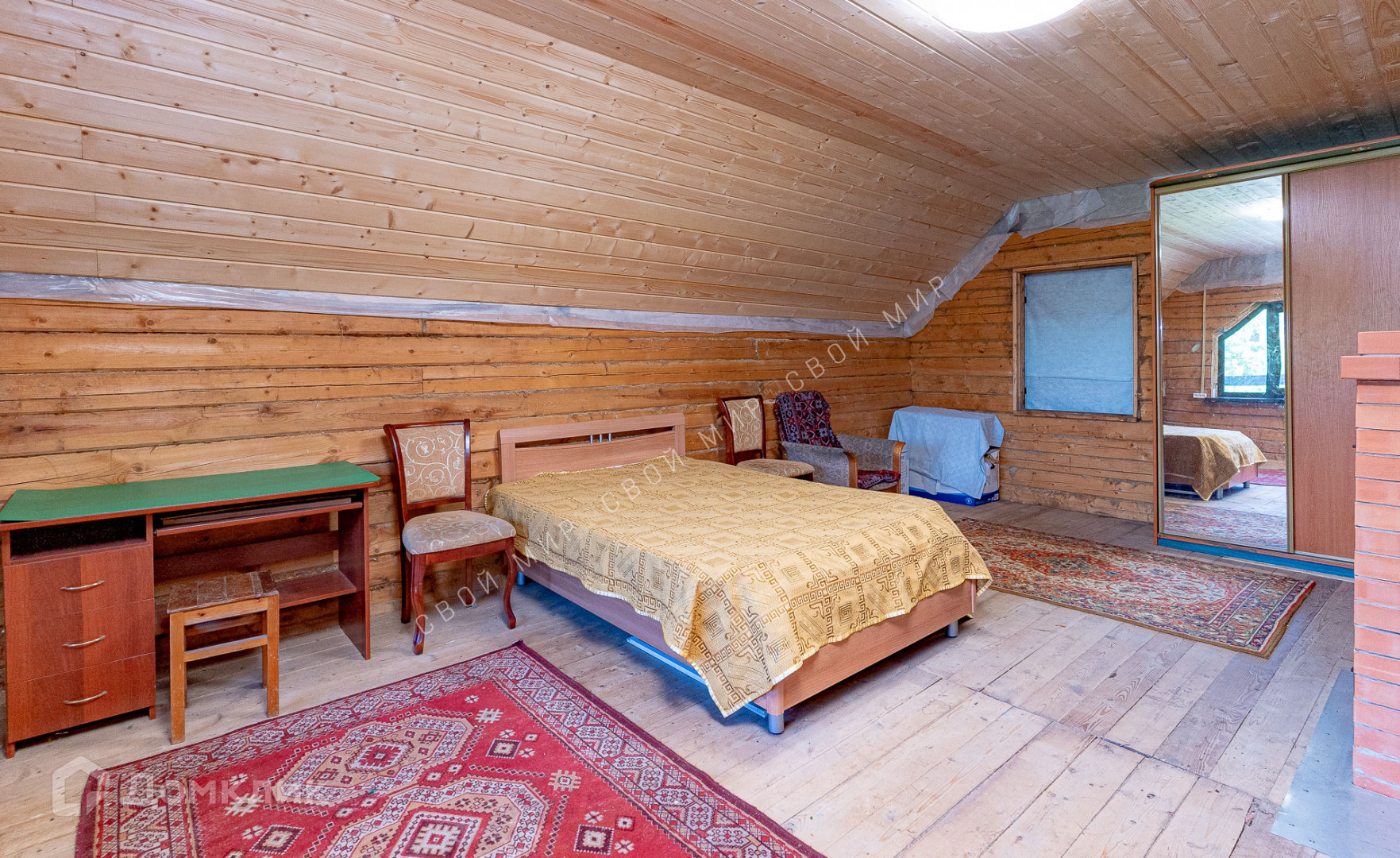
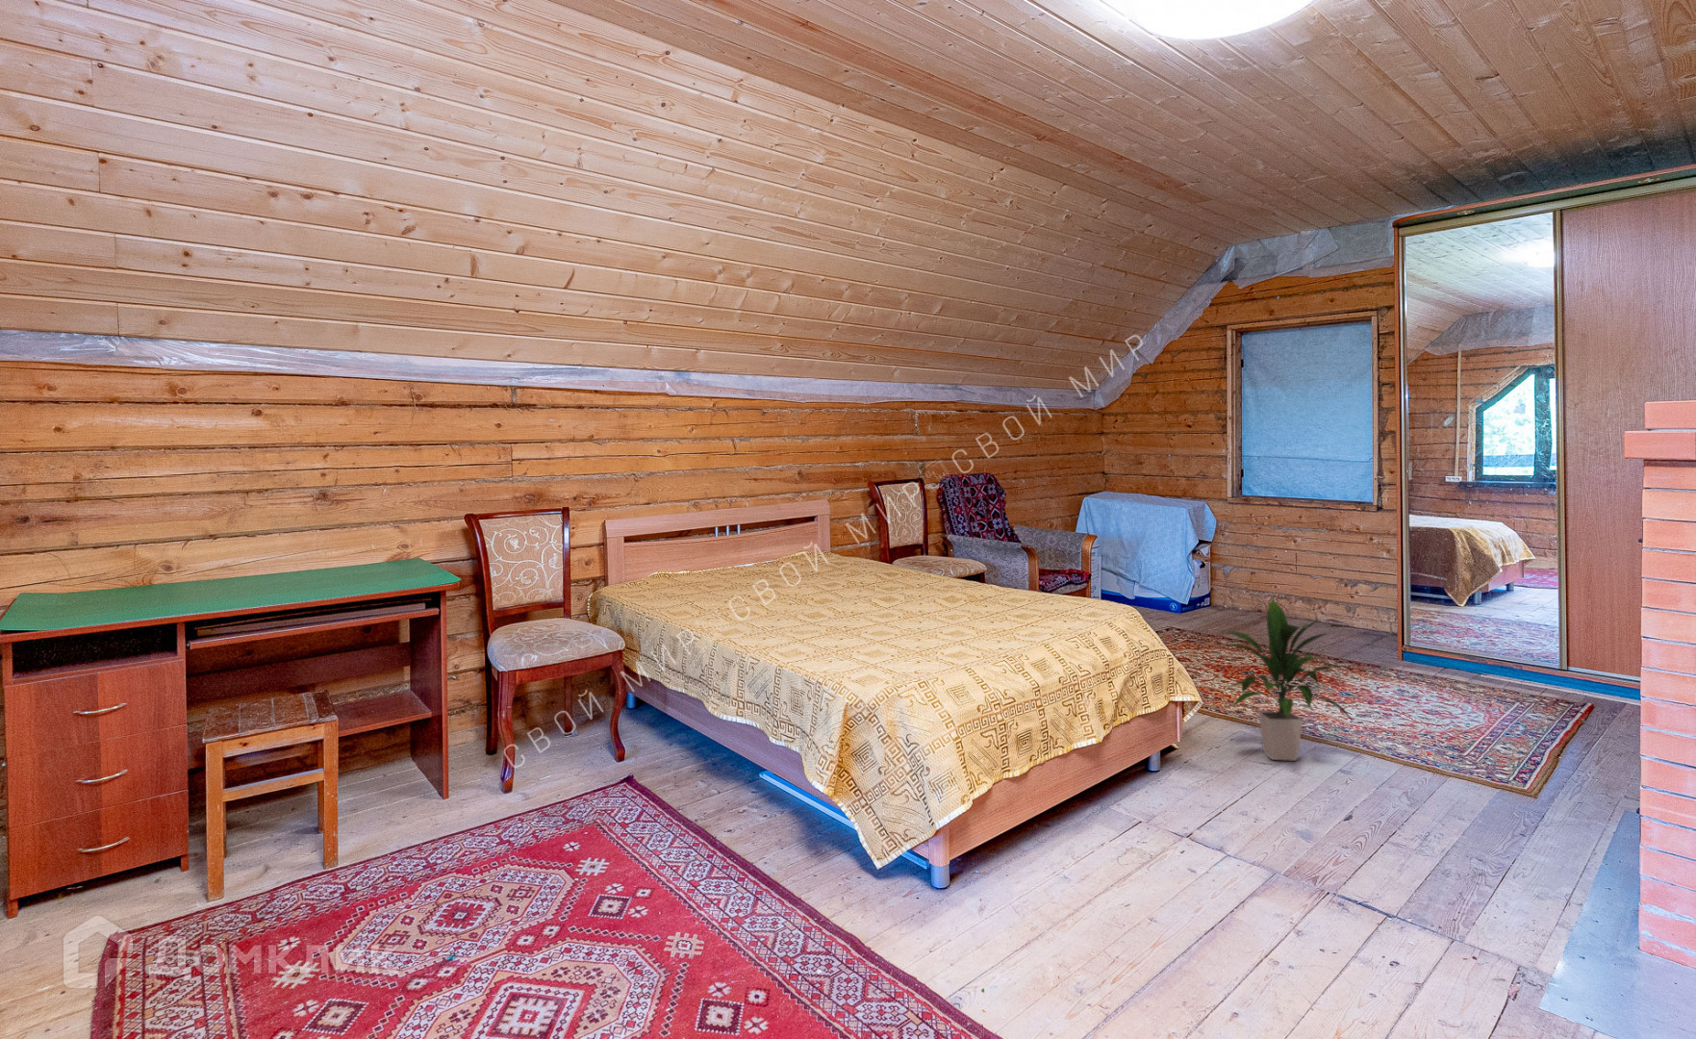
+ indoor plant (1287, 679)
